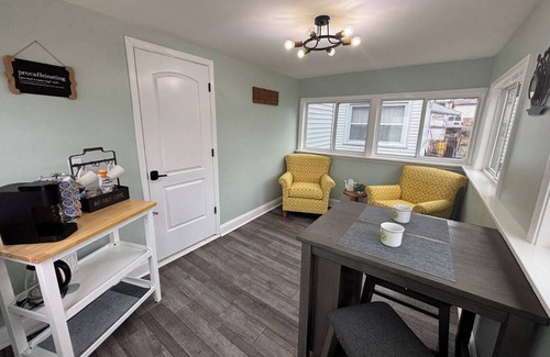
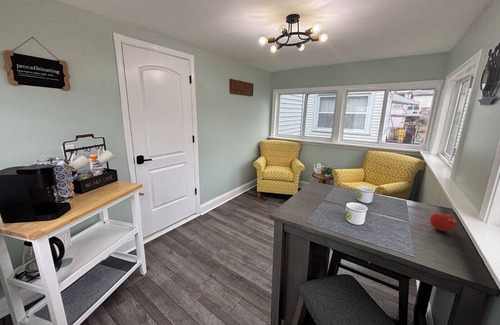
+ fruit (442, 220)
